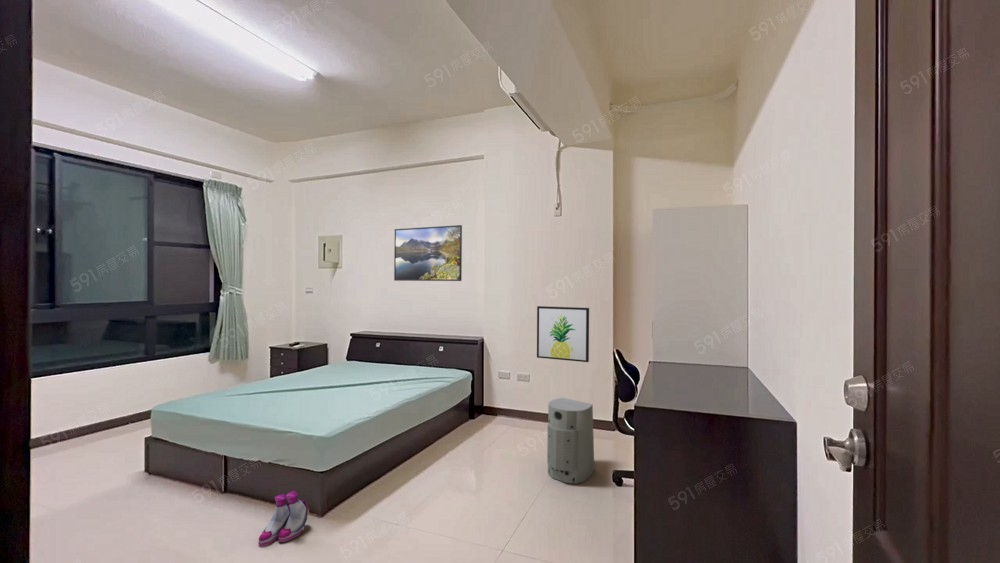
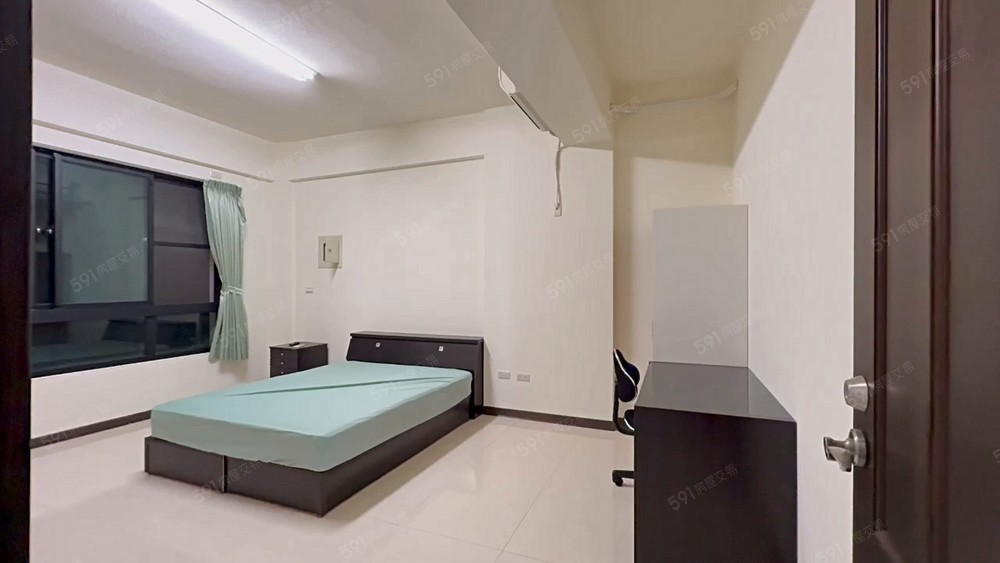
- fan (568, 439)
- wall art (562, 333)
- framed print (426, 254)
- boots (284, 513)
